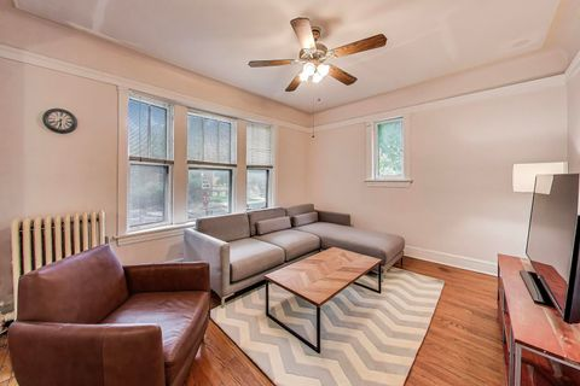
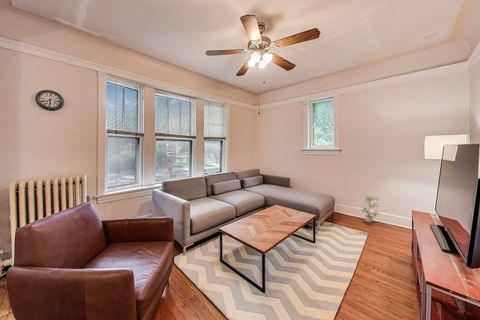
+ potted plant (372, 207)
